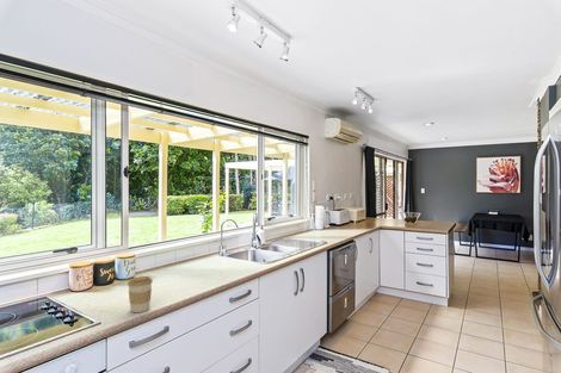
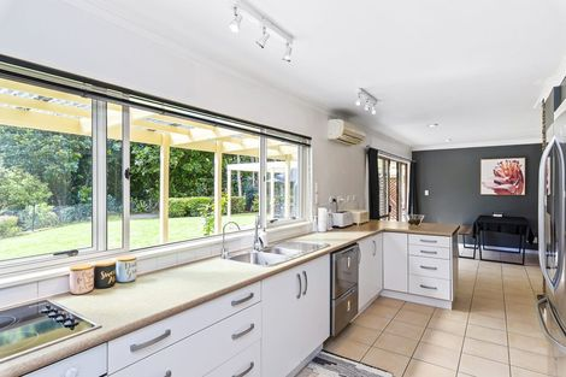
- coffee cup (140, 292)
